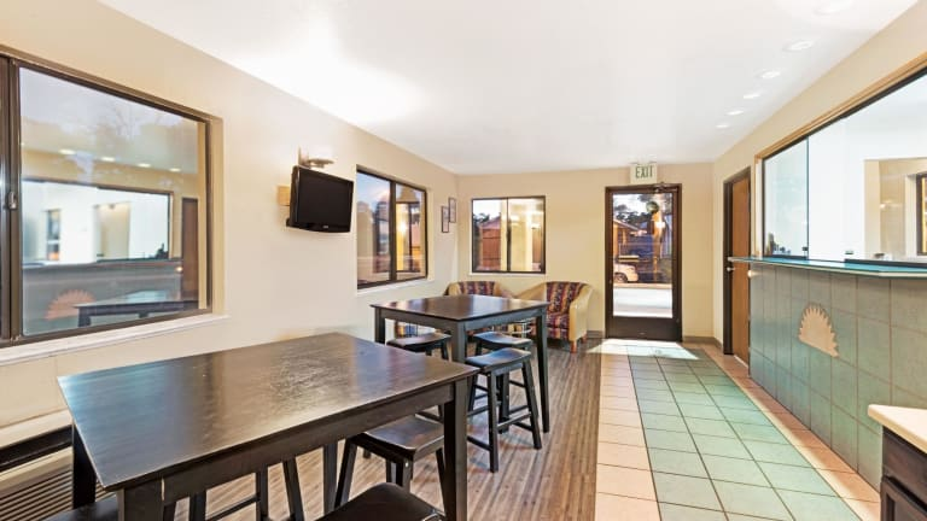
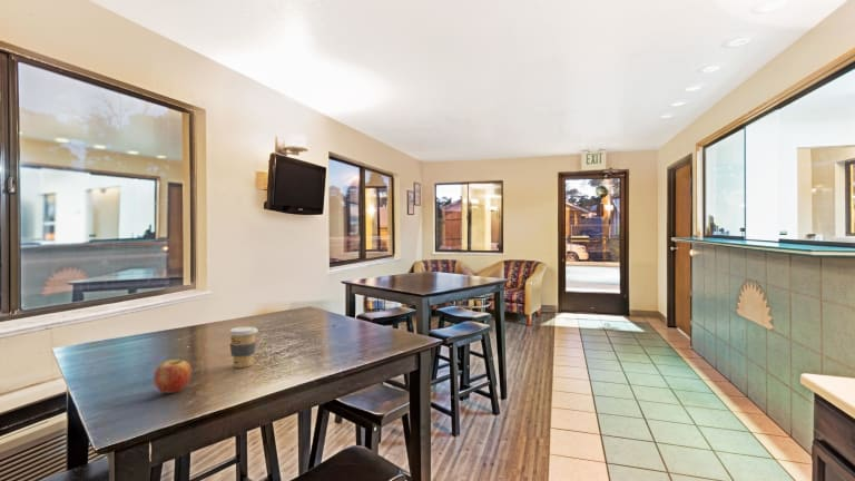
+ fruit (173, 374)
+ coffee cup (243, 346)
